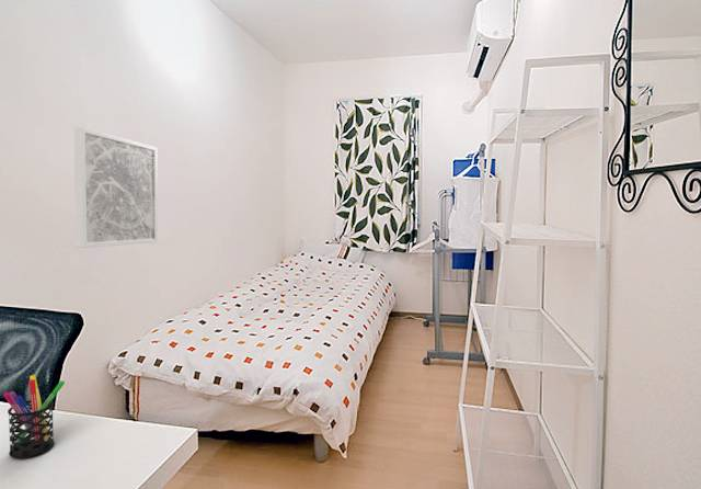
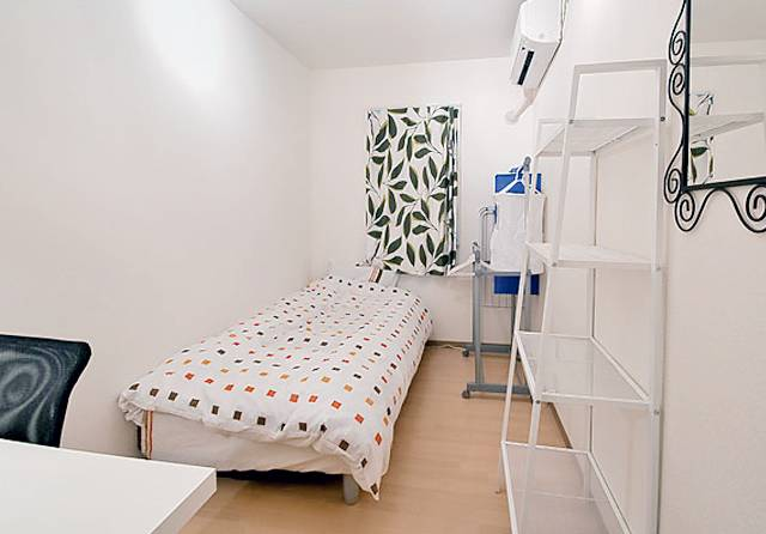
- pen holder (36, 411)
- wall art (120, 192)
